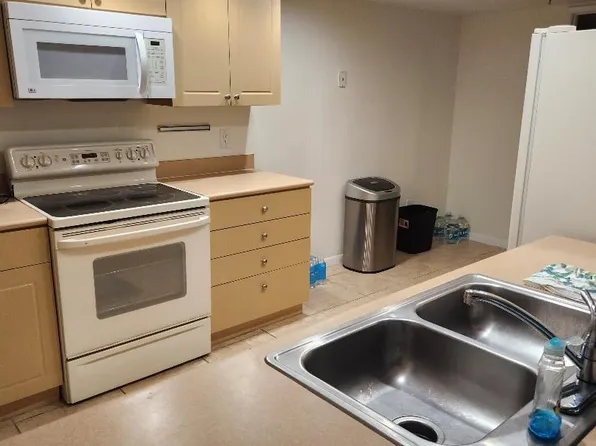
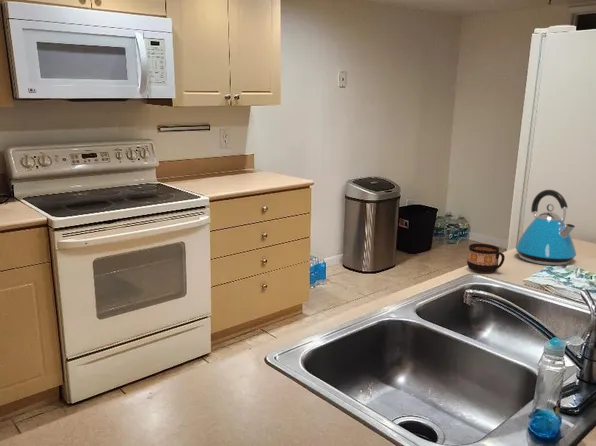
+ cup (483, 259)
+ kettle (546, 224)
